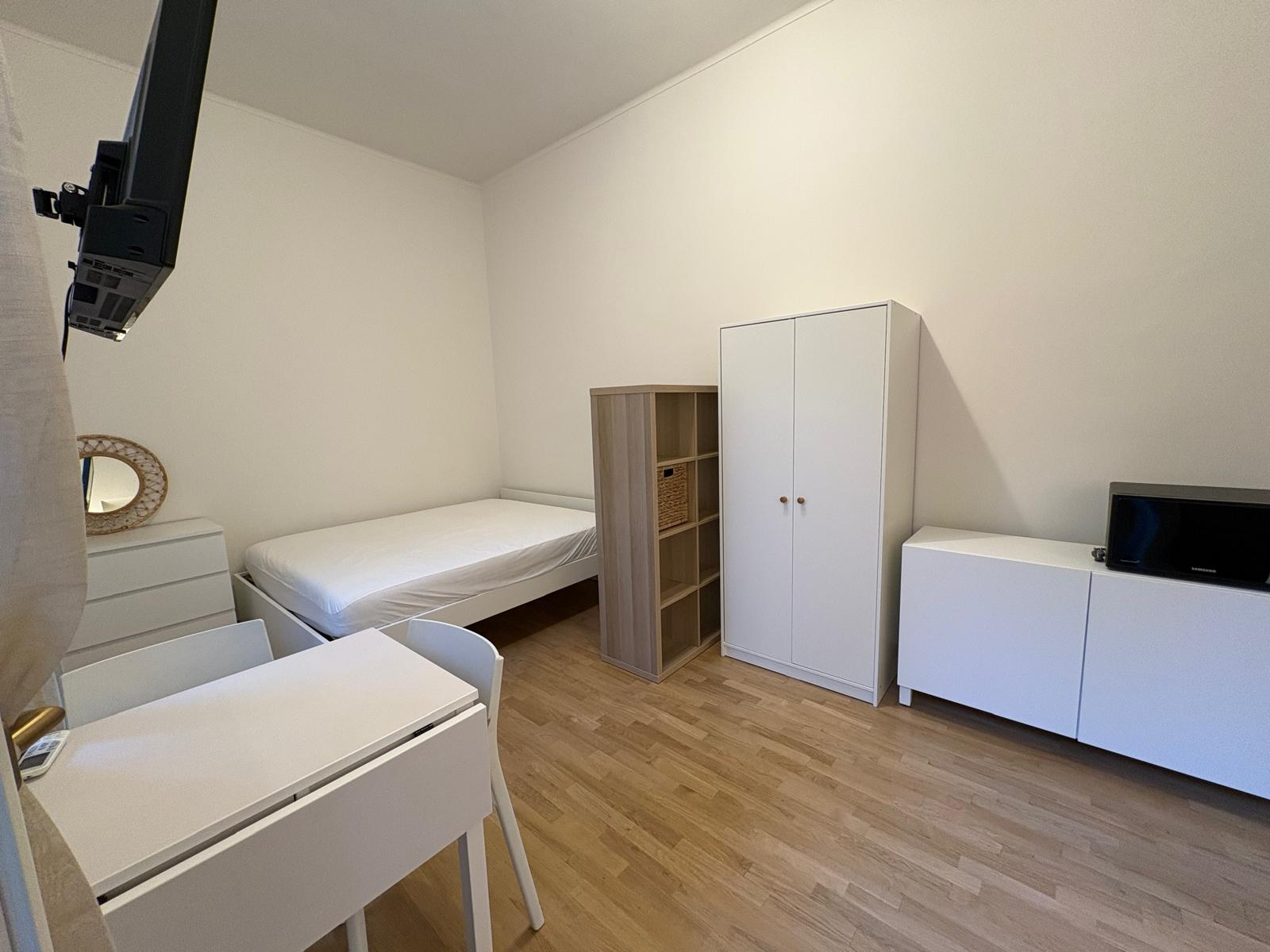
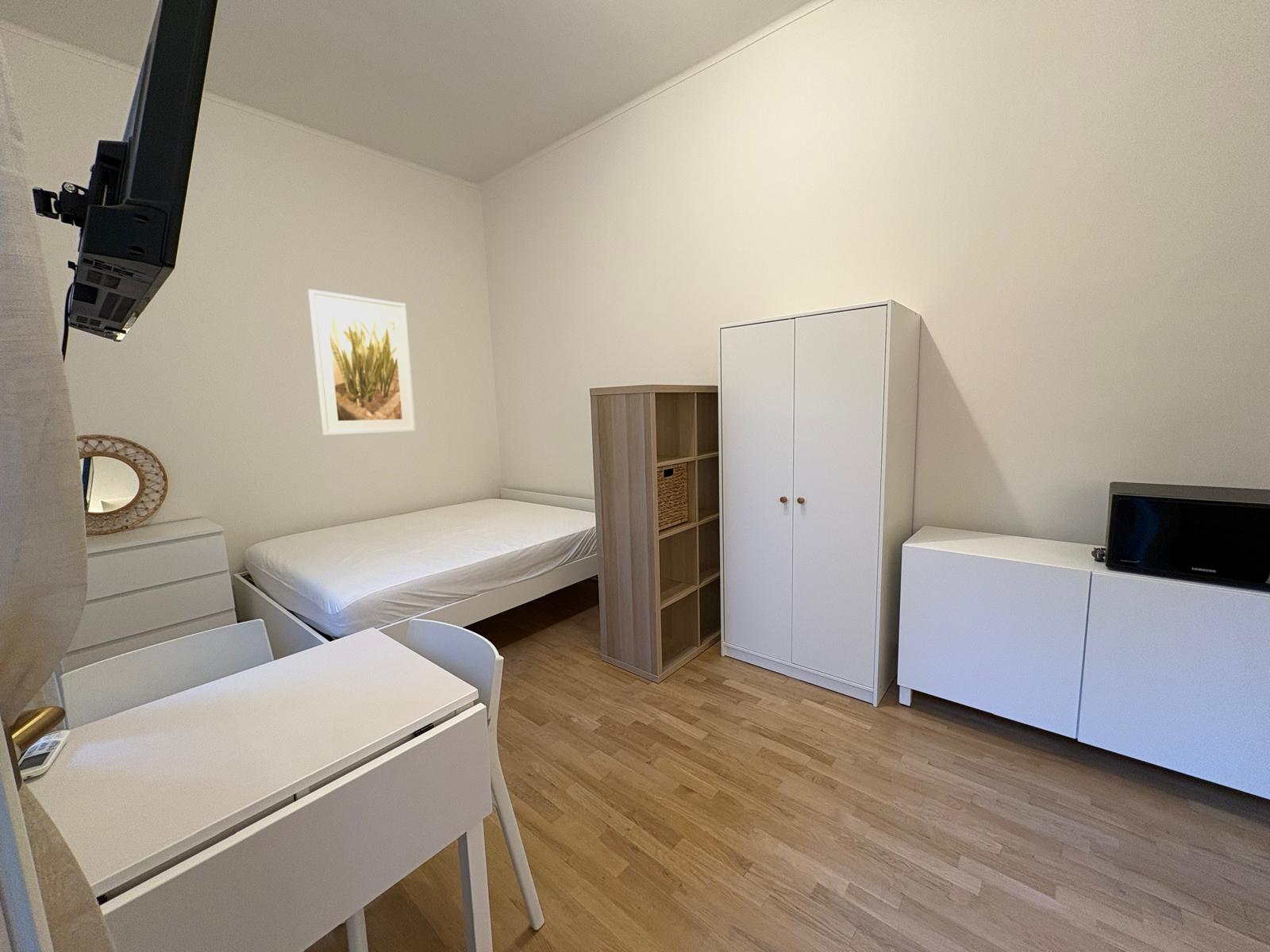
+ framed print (366, 366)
